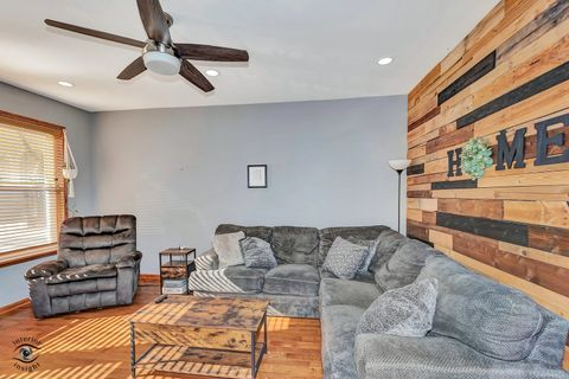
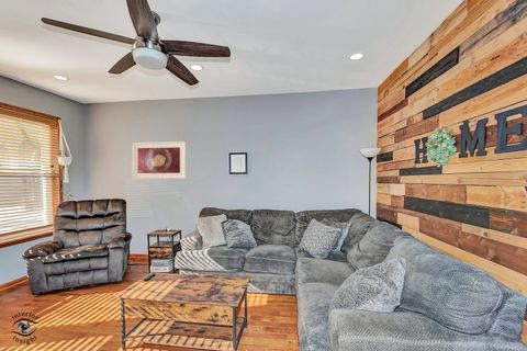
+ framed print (158, 160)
